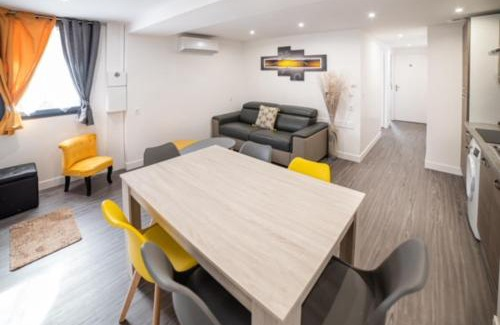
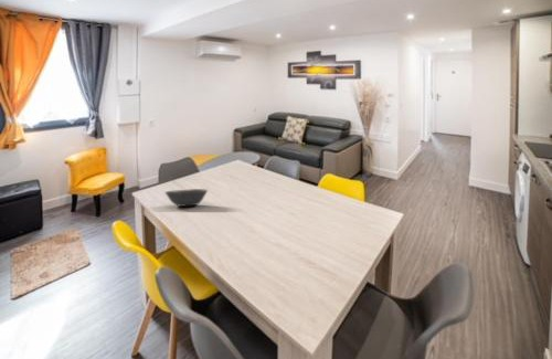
+ bowl (187, 198)
